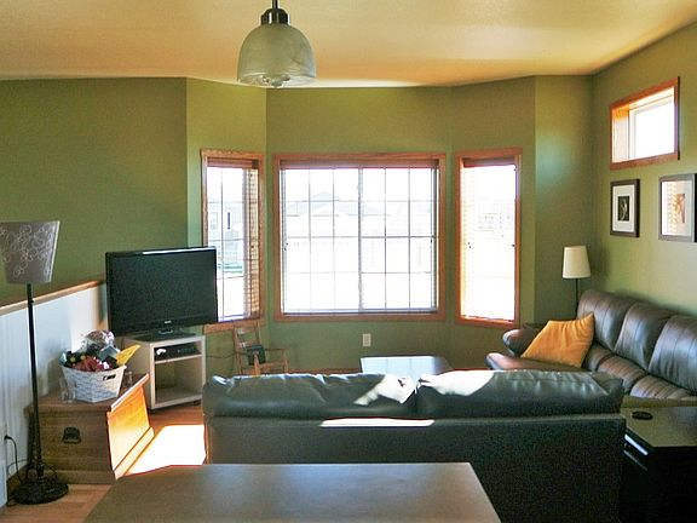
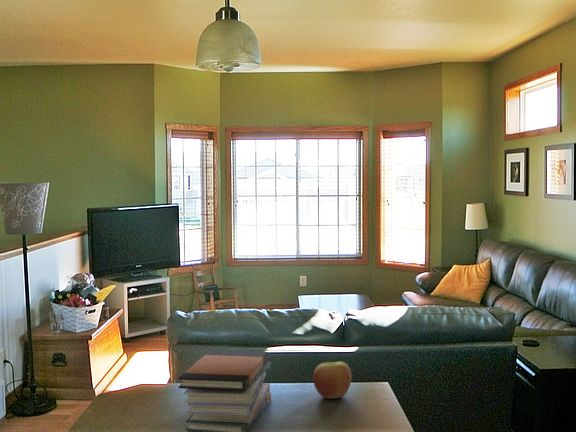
+ book stack (228, 389)
+ apple (332, 379)
